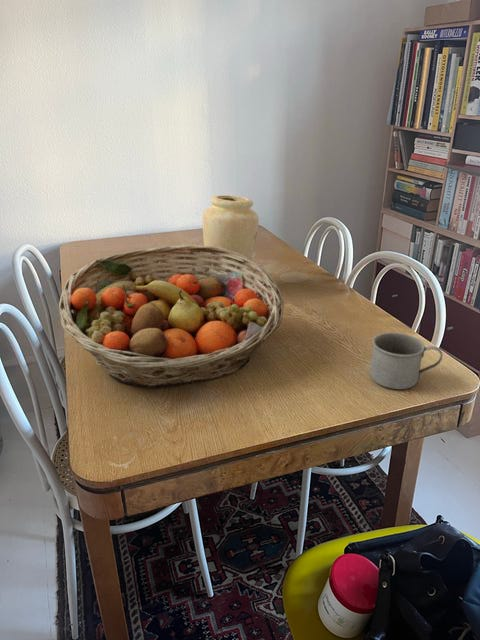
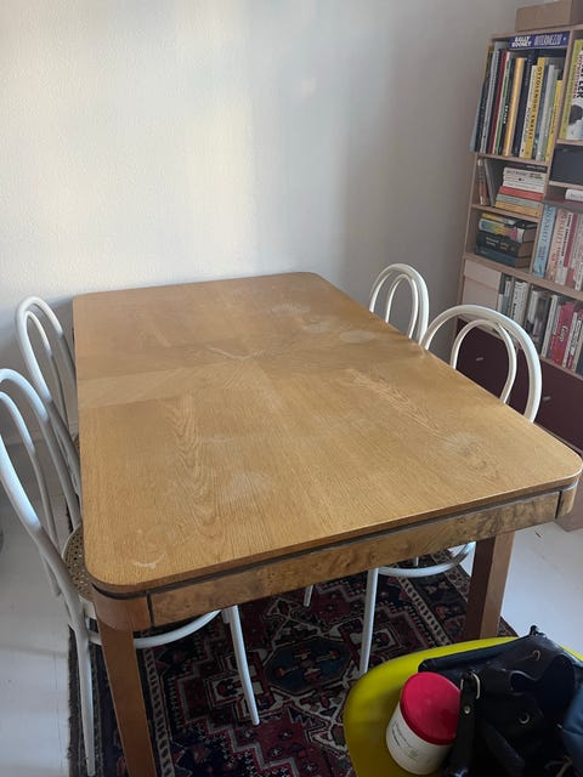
- fruit basket (174, 312)
- mug (400, 360)
- vase (230, 242)
